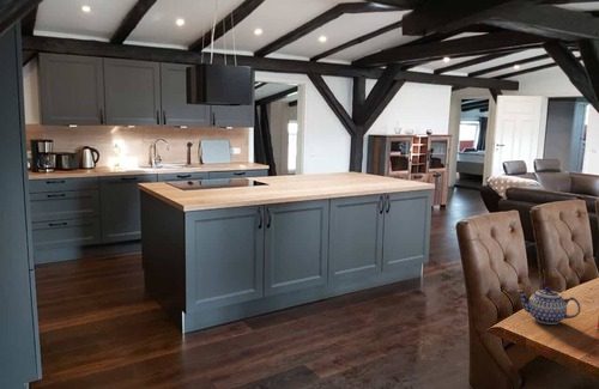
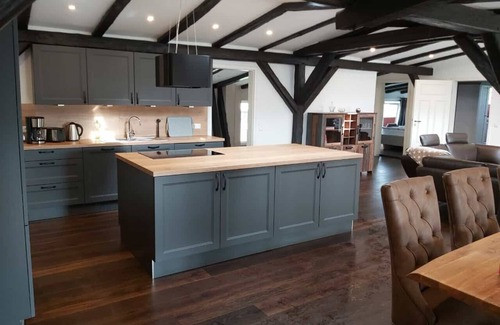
- teapot (546, 303)
